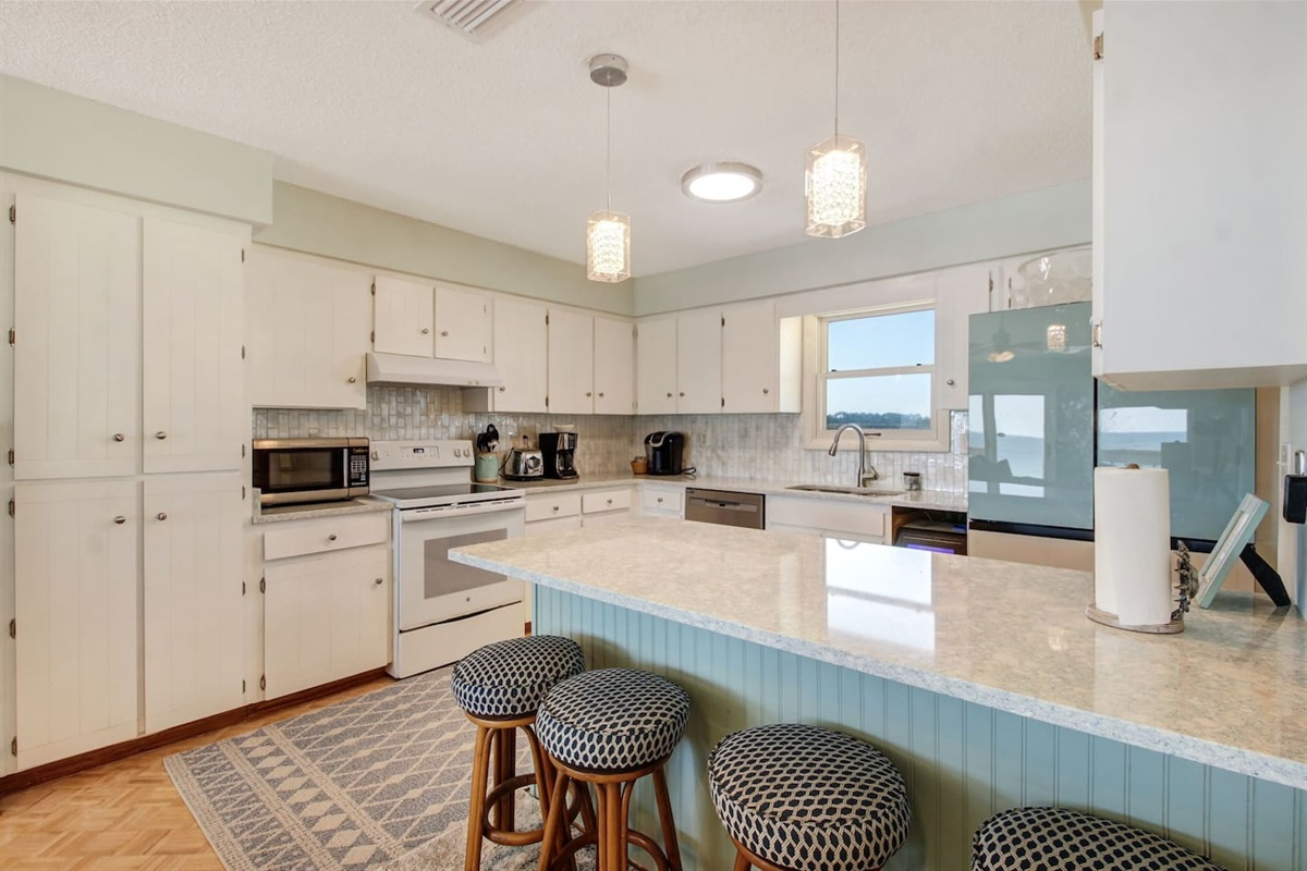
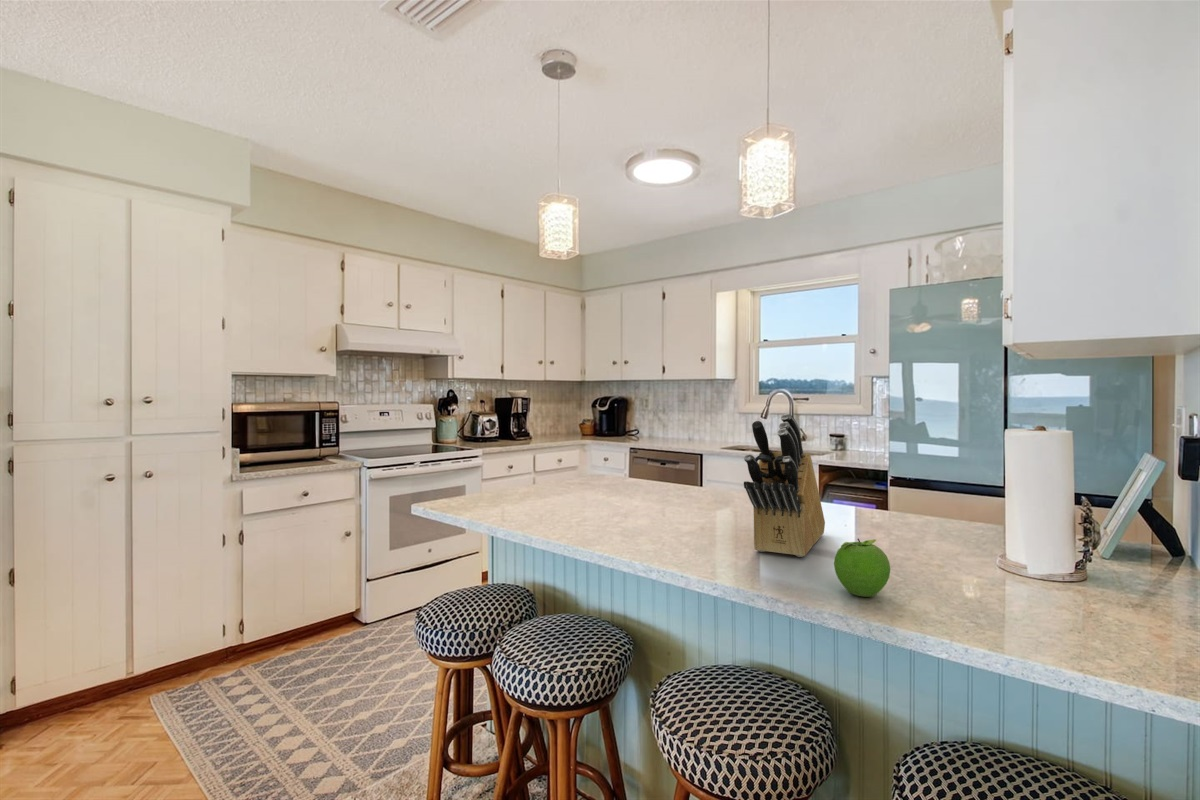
+ knife block (786, 479)
+ fruit (861, 565)
